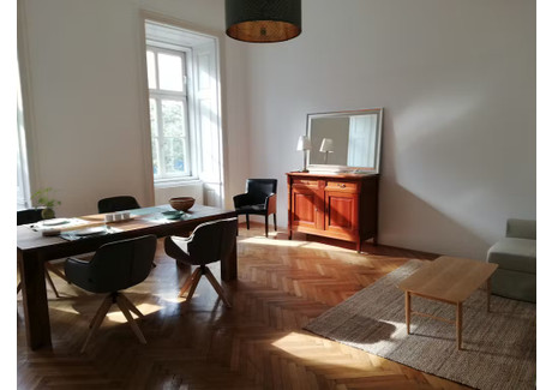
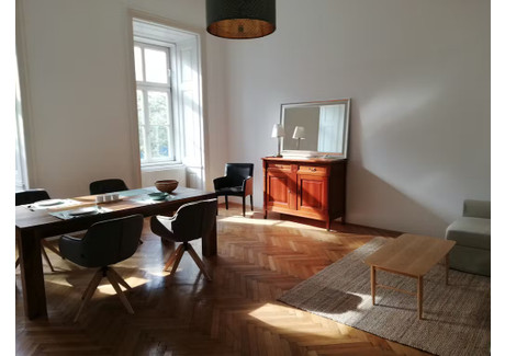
- plant (47, 209)
